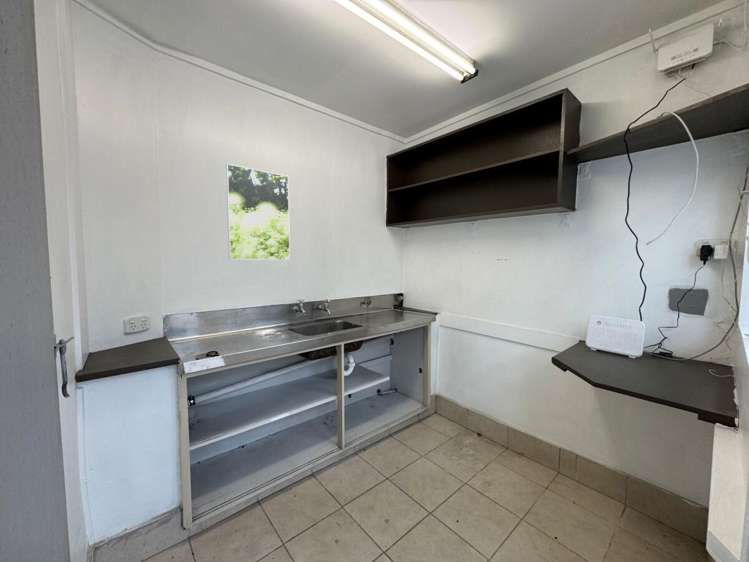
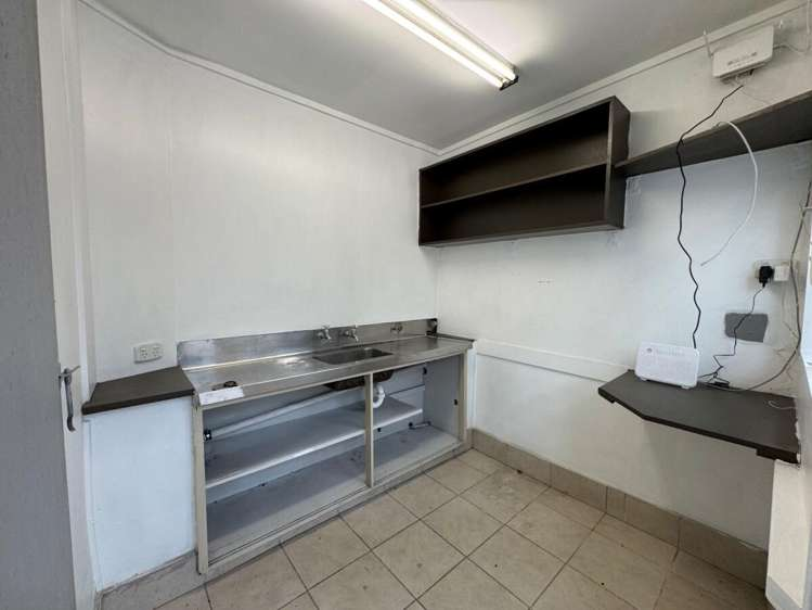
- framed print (260, 215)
